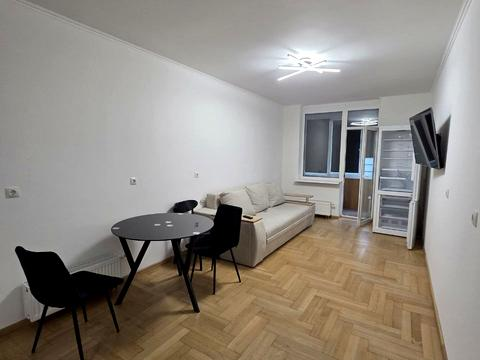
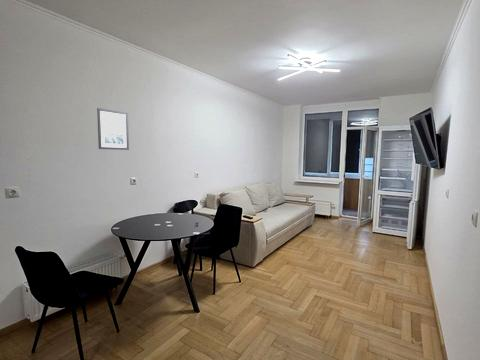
+ wall art (114, 130)
